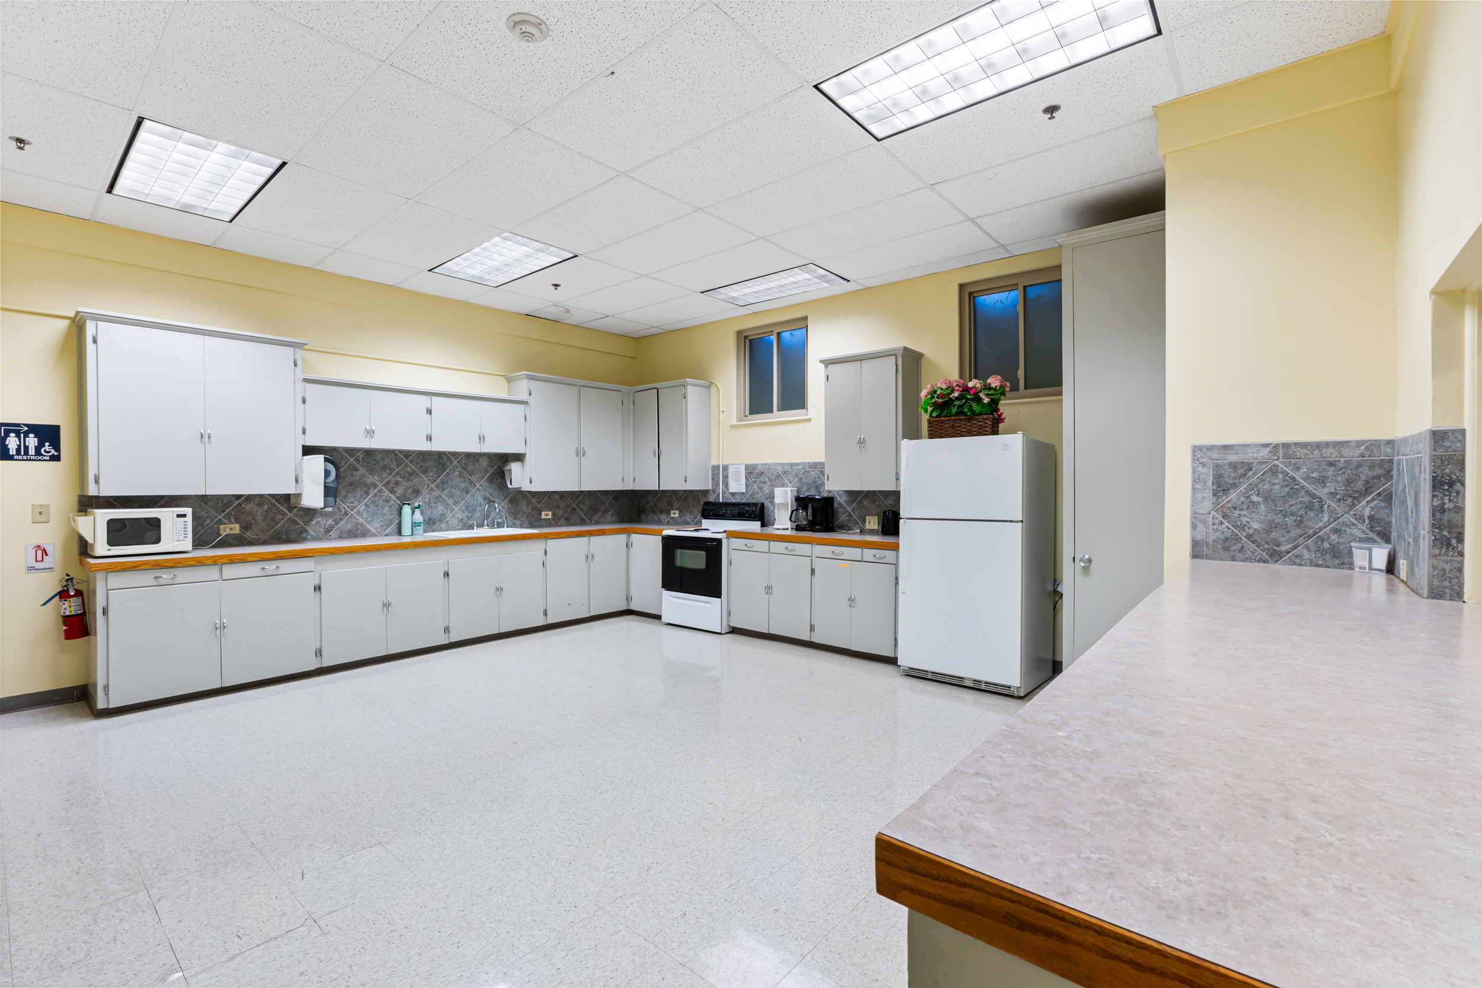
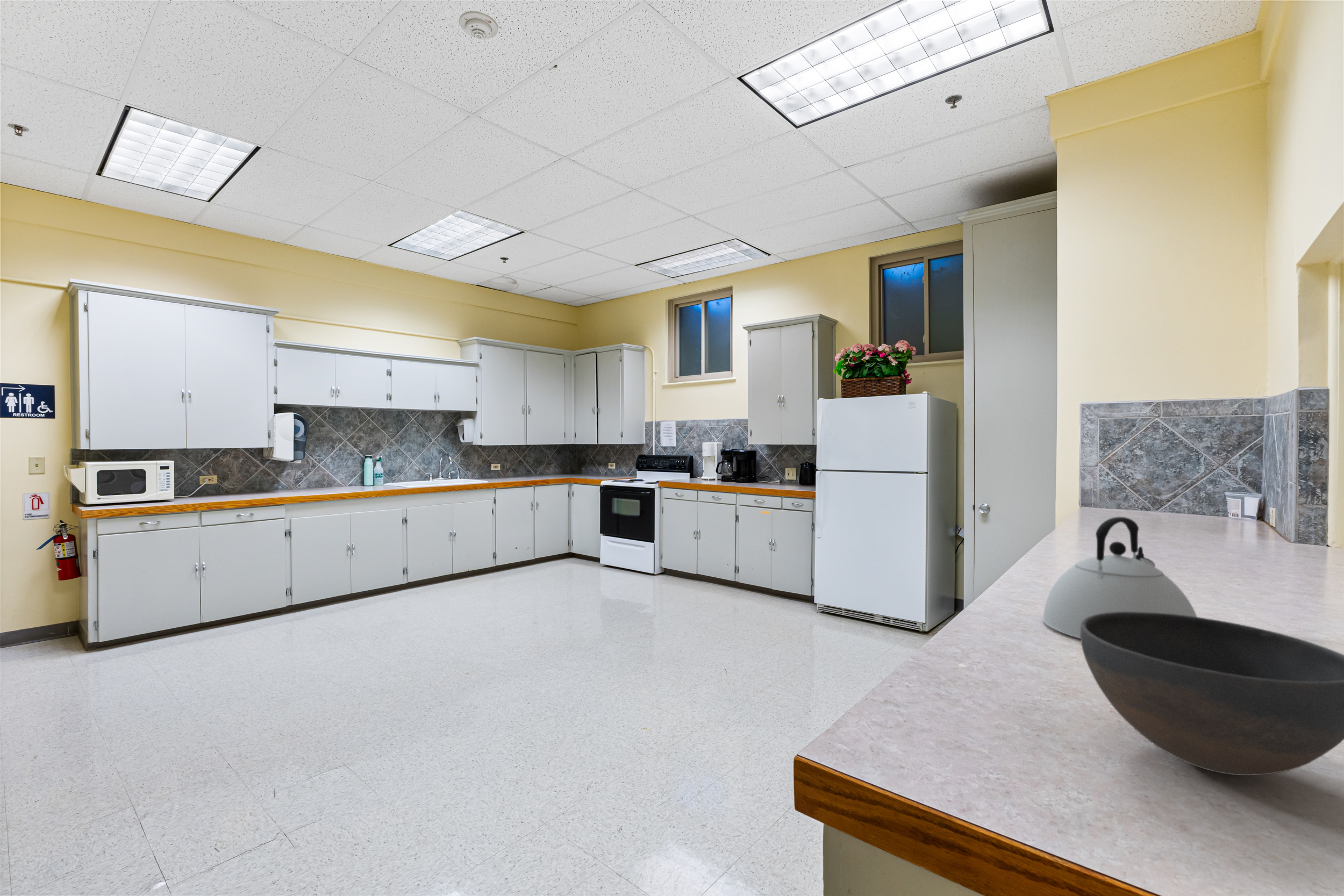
+ bowl (1206, 700)
+ kettle (1119, 573)
